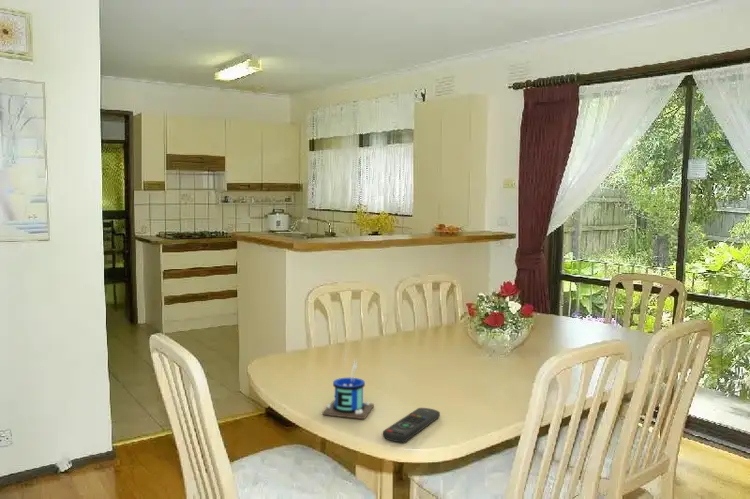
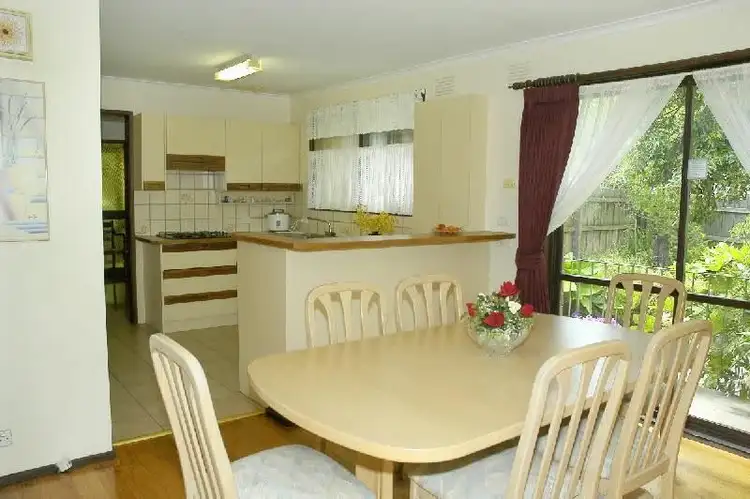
- mug (349, 378)
- remote control (412, 423)
